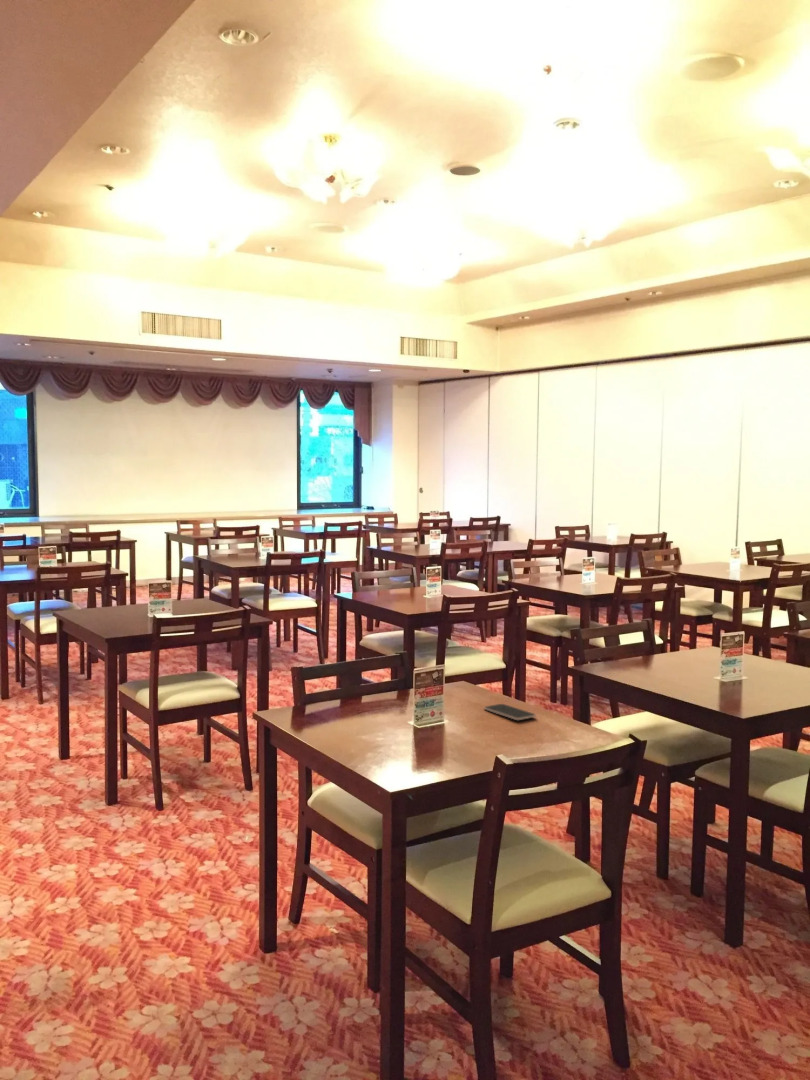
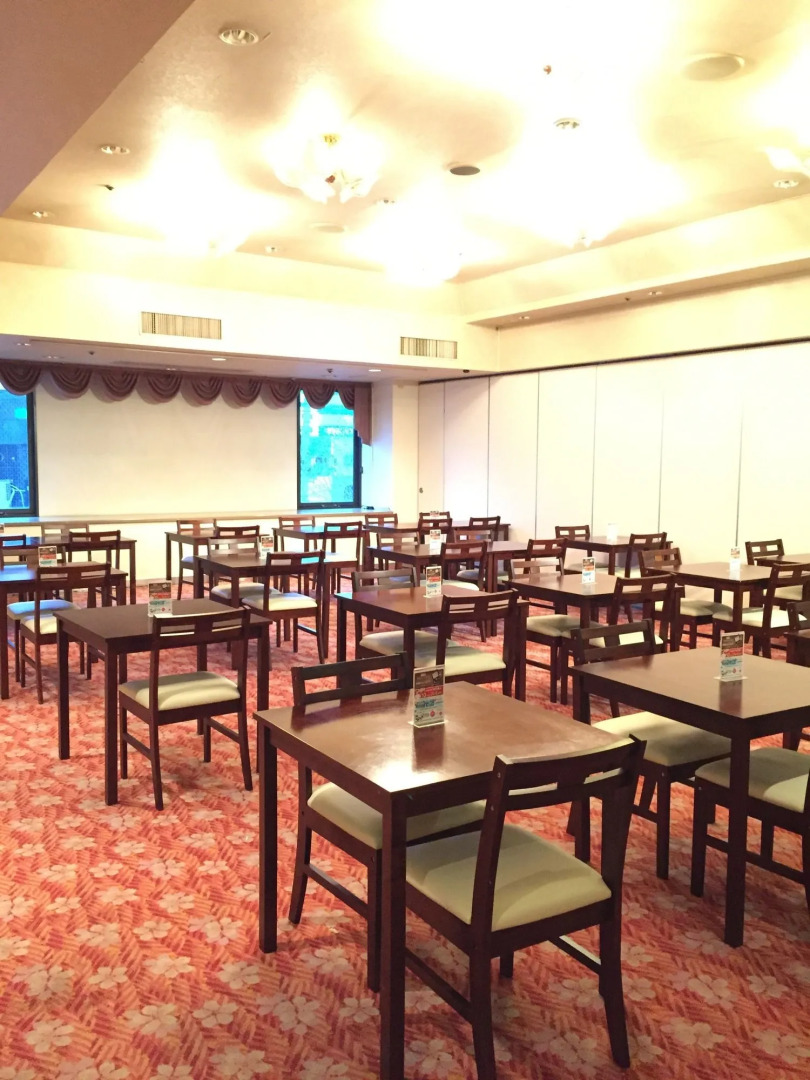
- smartphone (509, 711)
